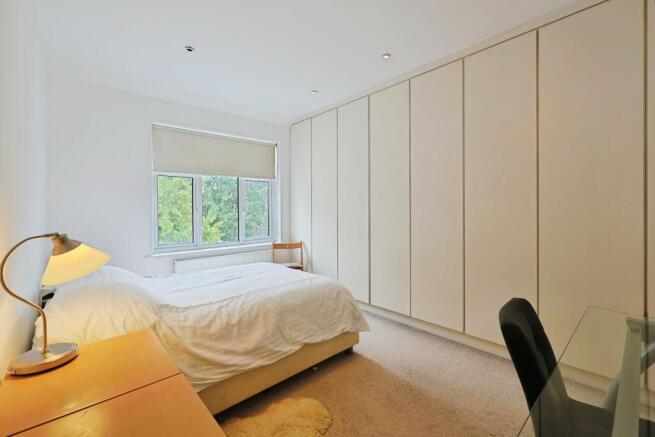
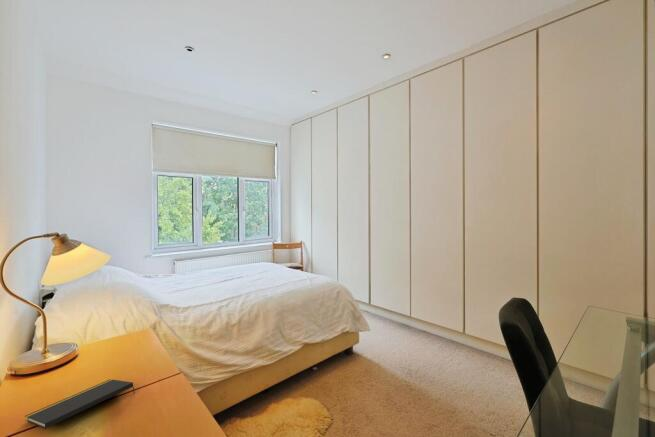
+ notepad (82, 400)
